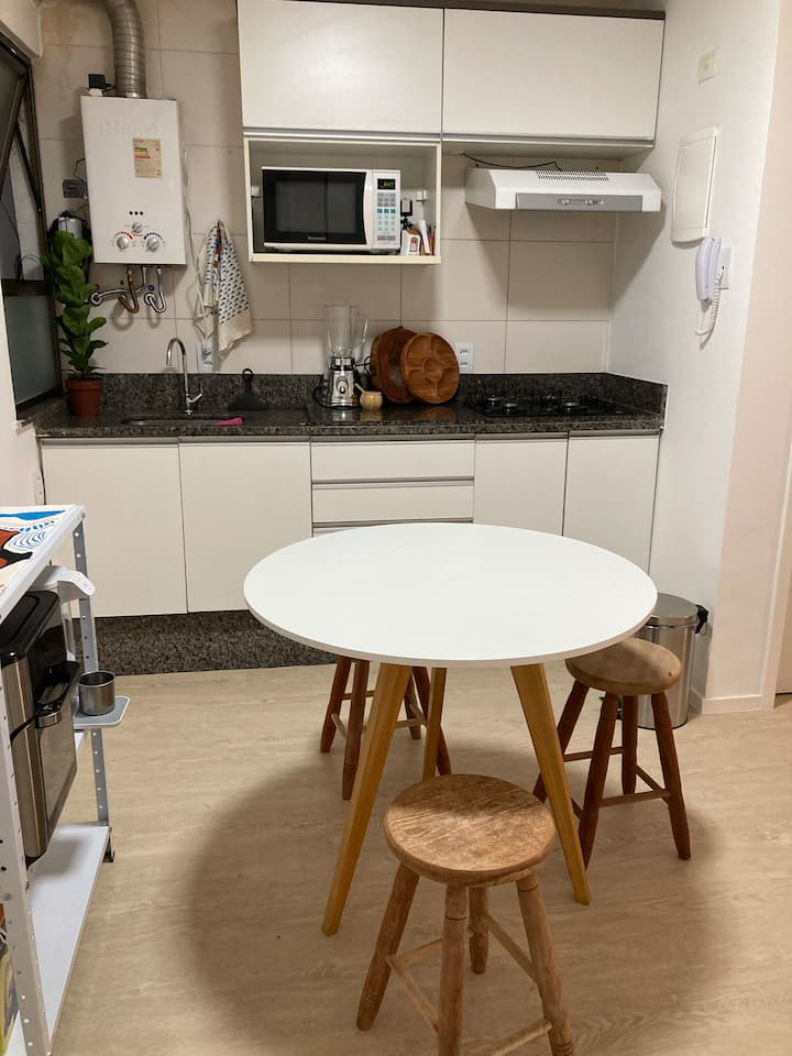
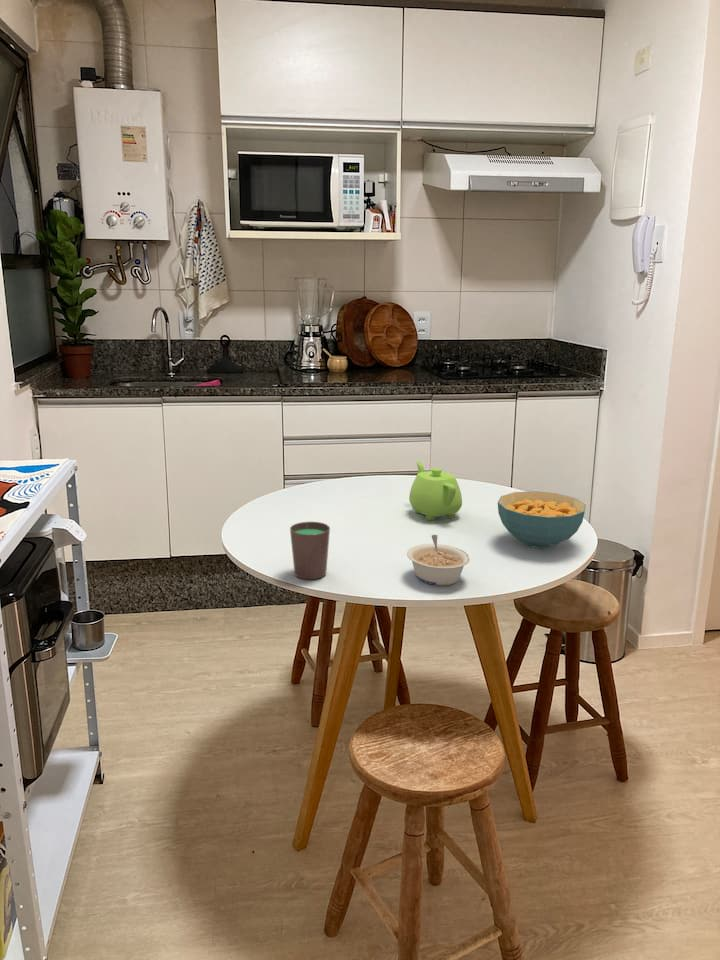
+ teapot (434, 490)
+ legume (436, 563)
+ cup (310, 550)
+ cereal bowl (540, 523)
